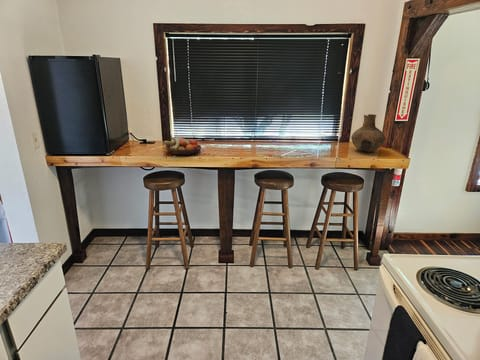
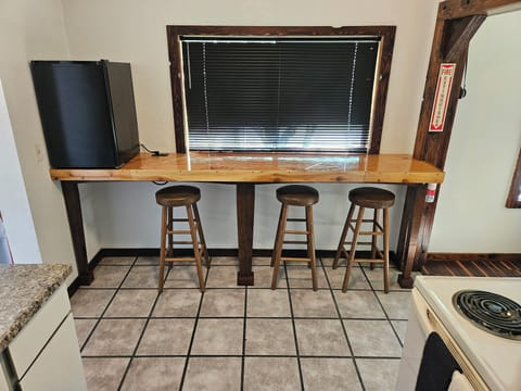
- fruit bowl (183, 144)
- vase (368, 133)
